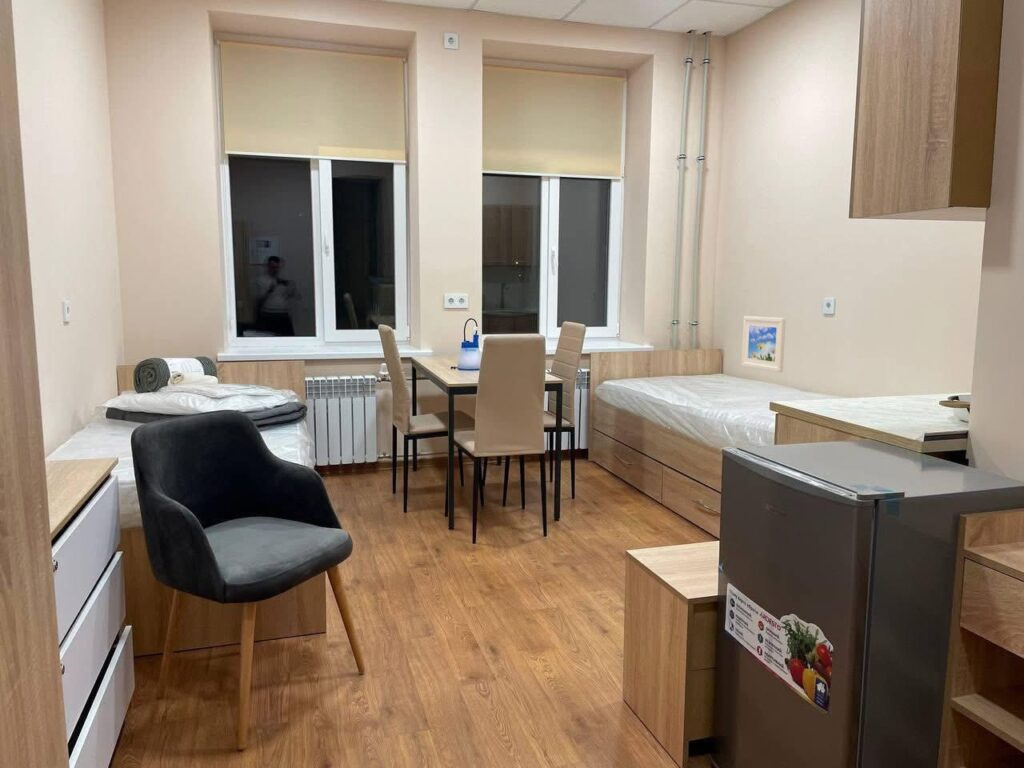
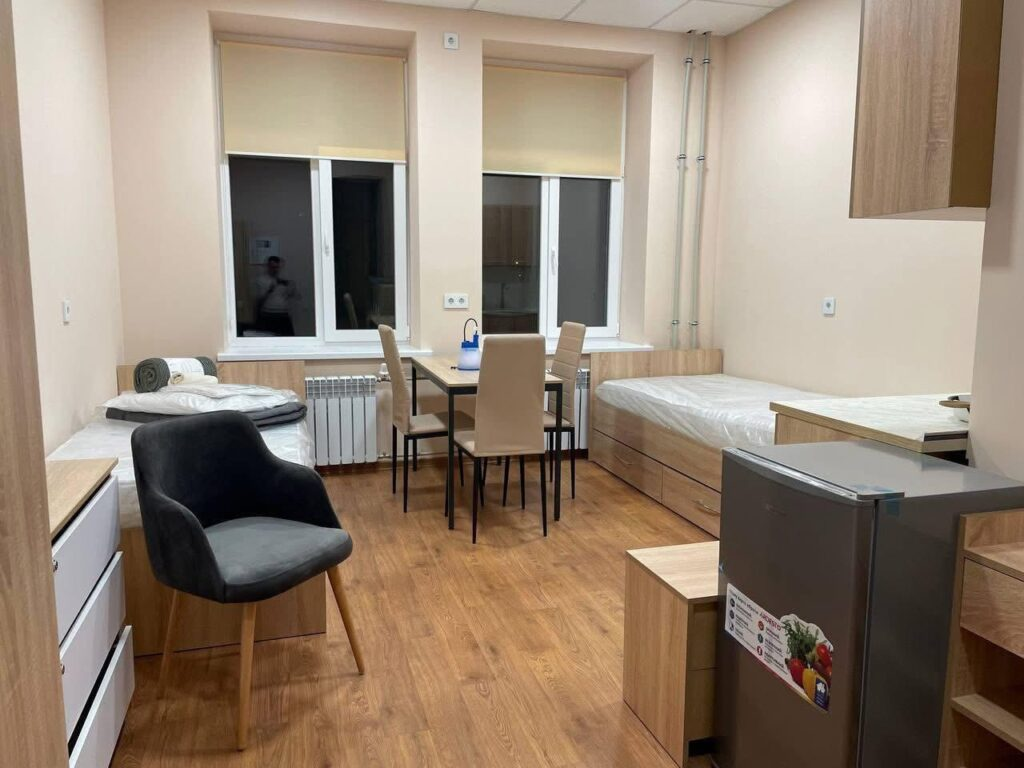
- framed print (762, 343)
